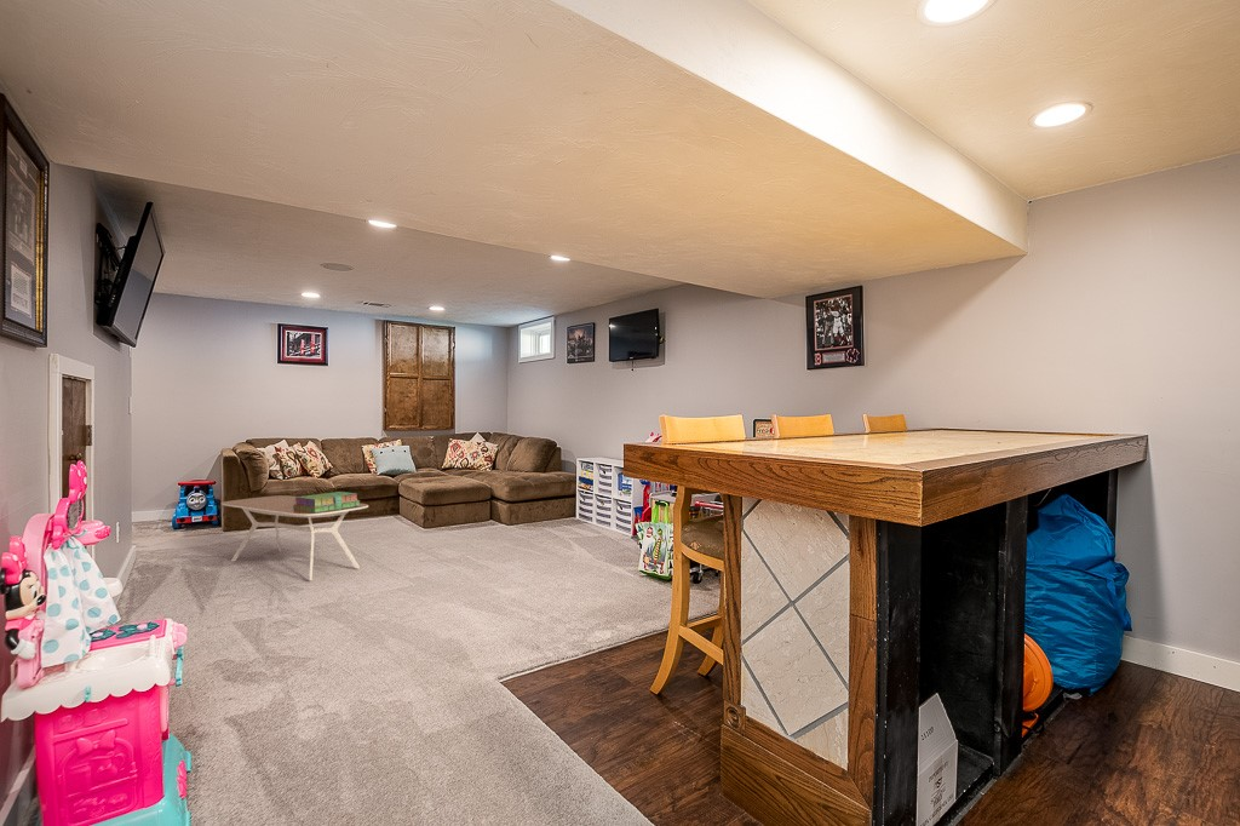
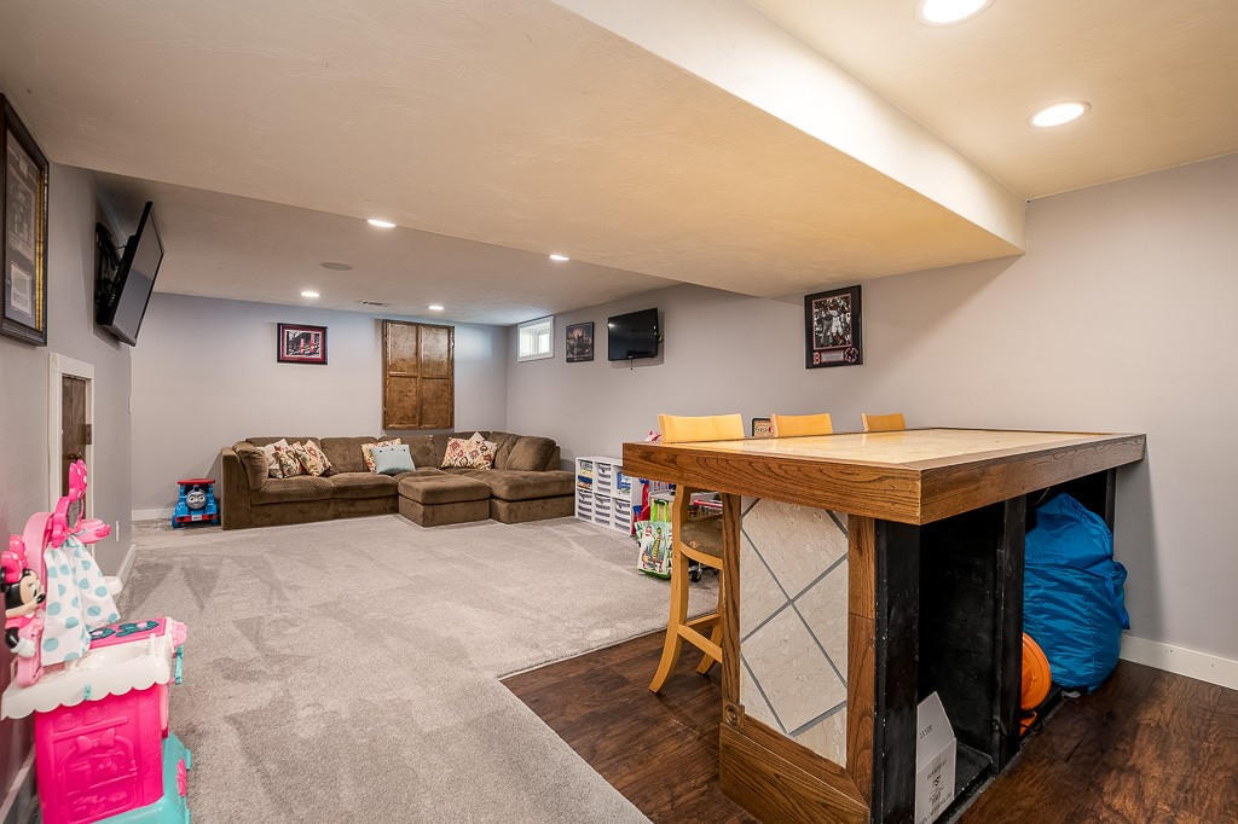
- stack of books (327, 500)
- coffee table (293, 528)
